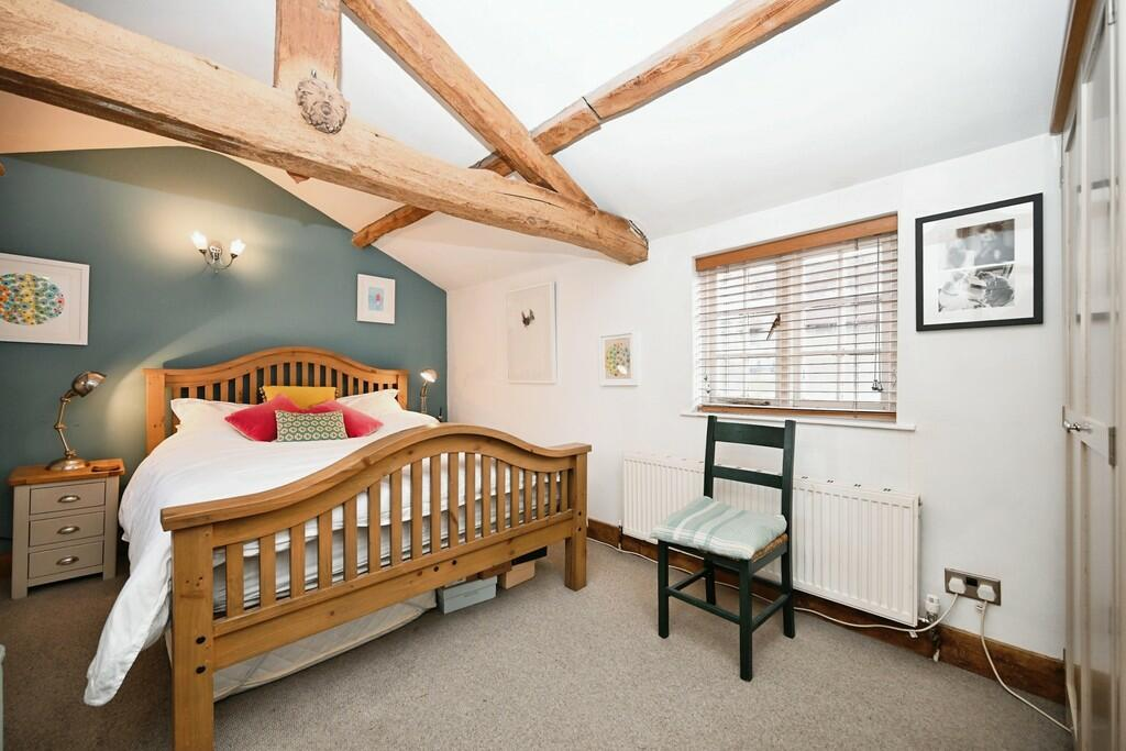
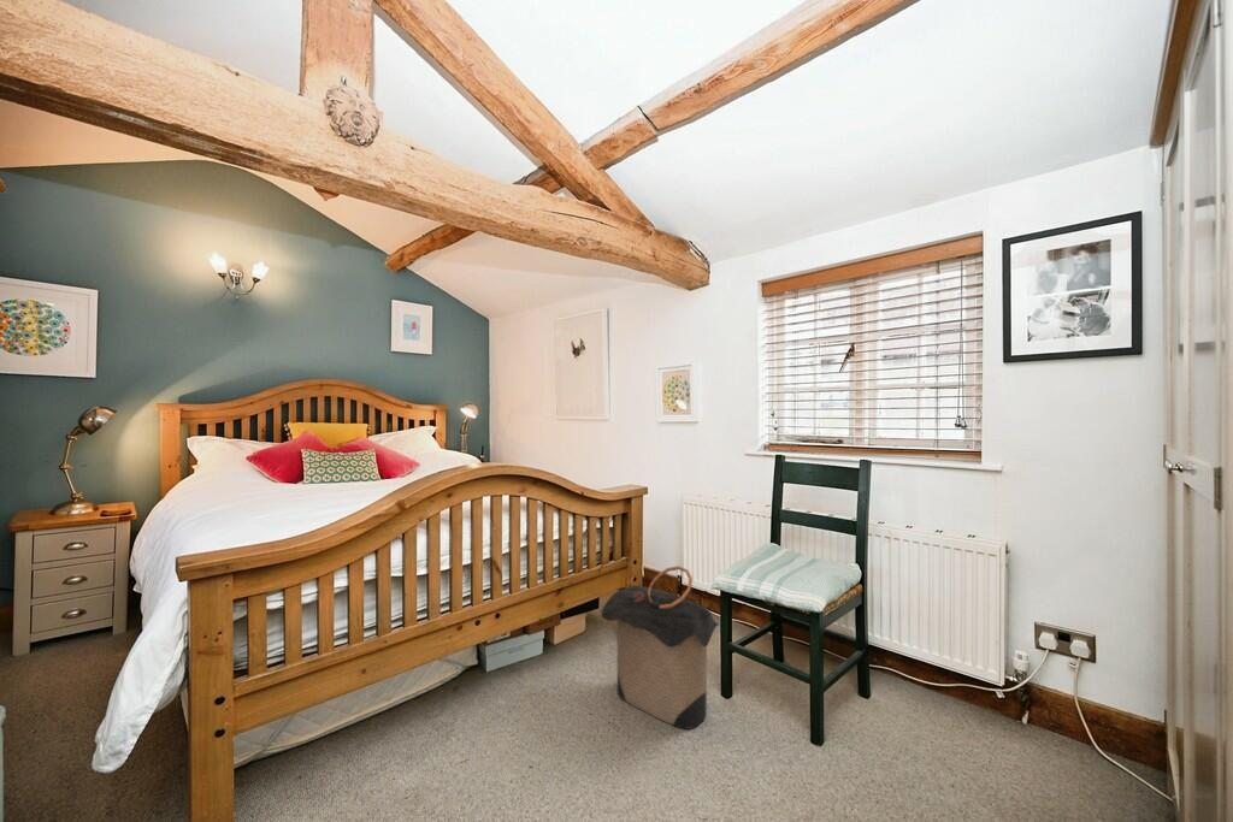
+ laundry hamper (656, 635)
